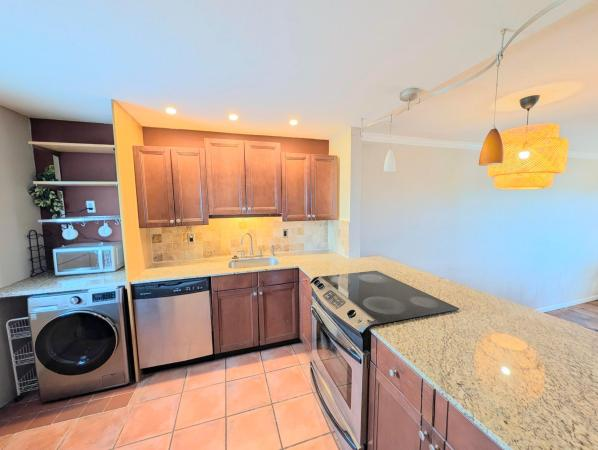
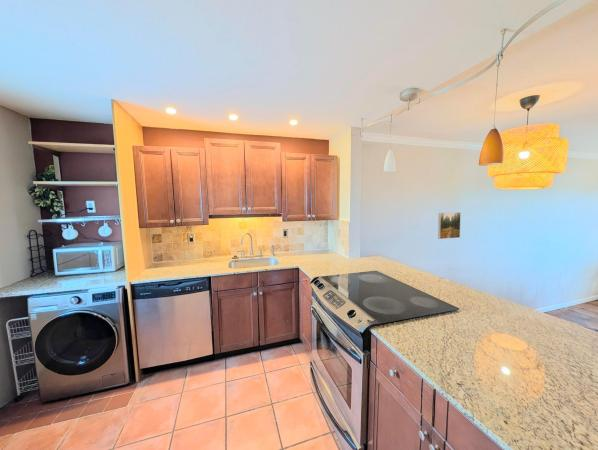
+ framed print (449, 225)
